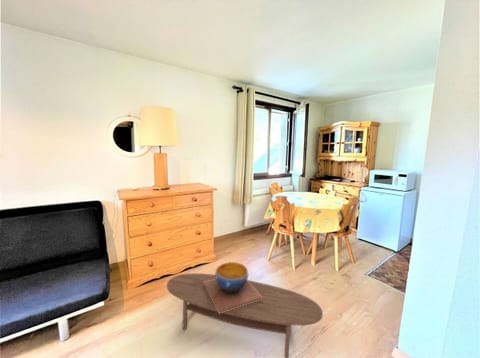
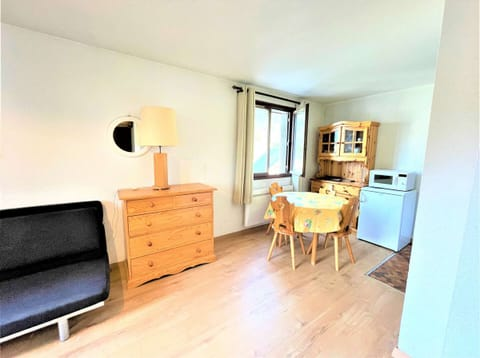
- decorative bowl (231, 280)
- coffee table (237, 310)
